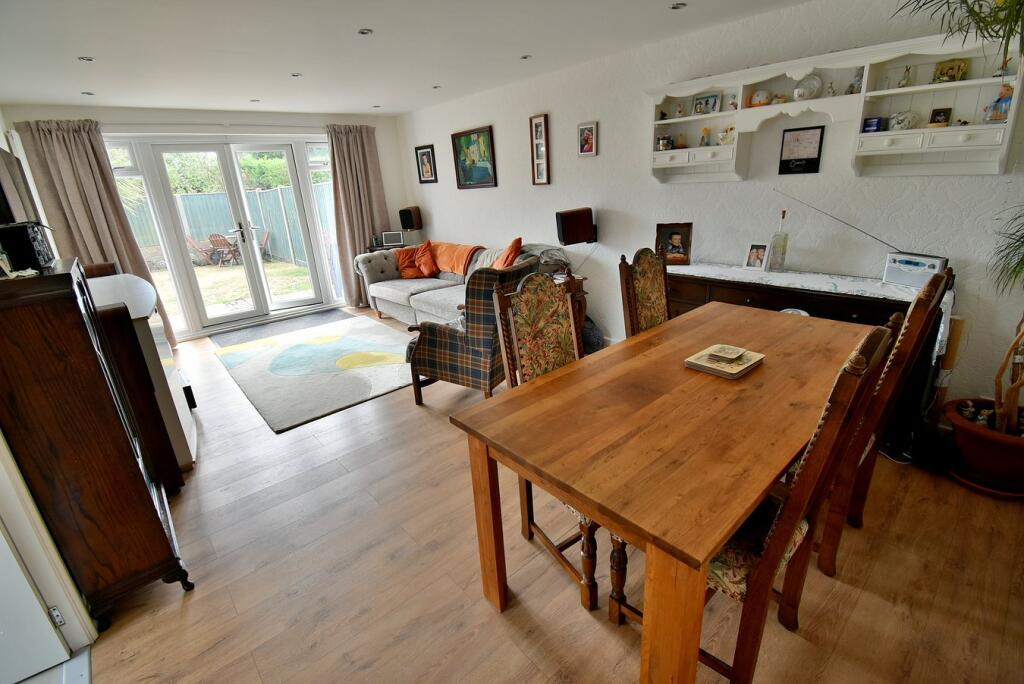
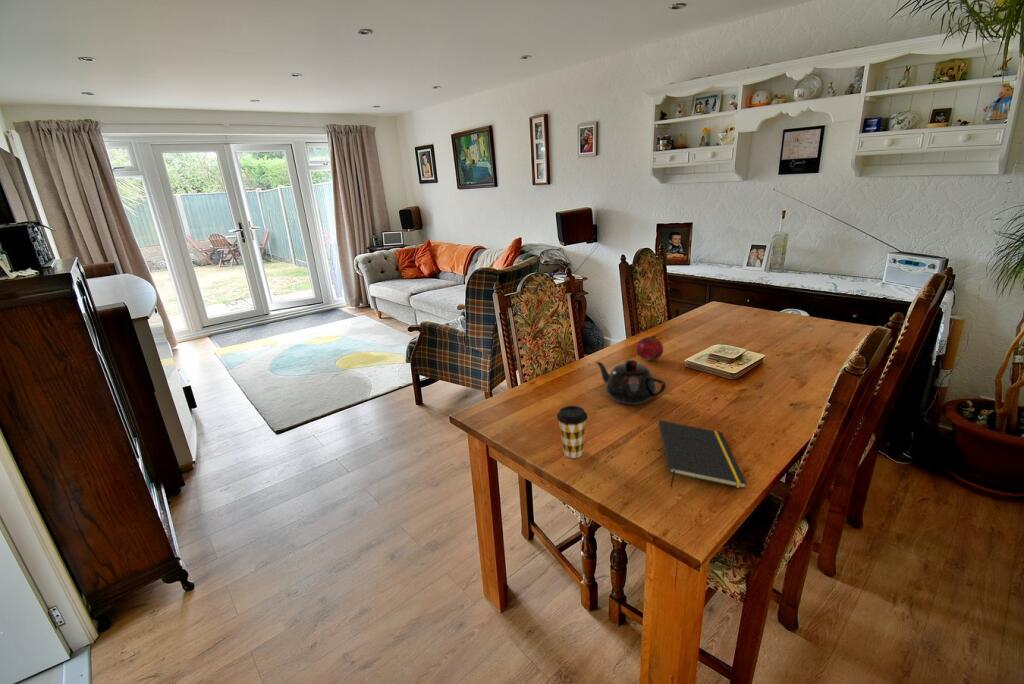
+ teapot (628, 378)
+ fruit (649, 347)
+ notepad (697, 451)
+ coffee cup (572, 432)
